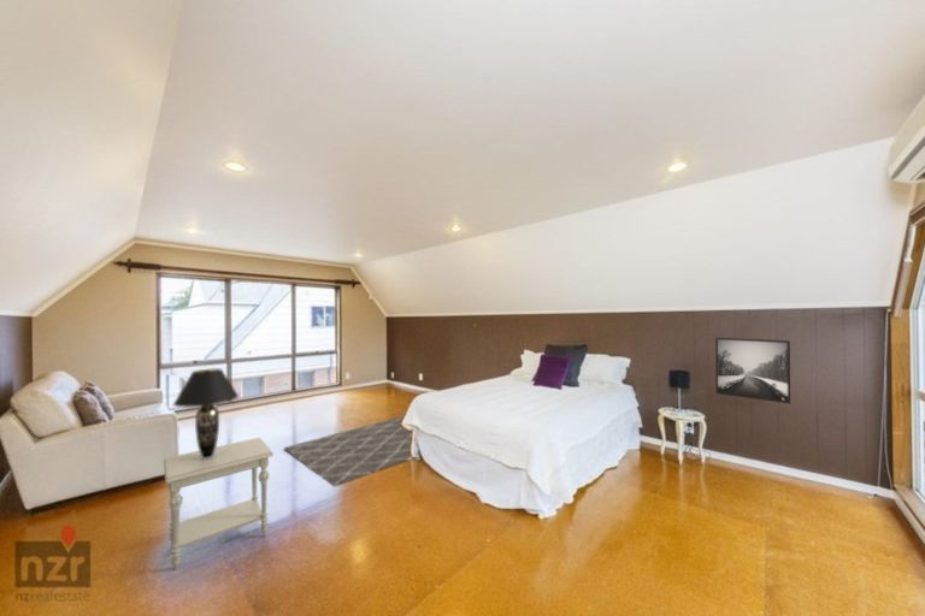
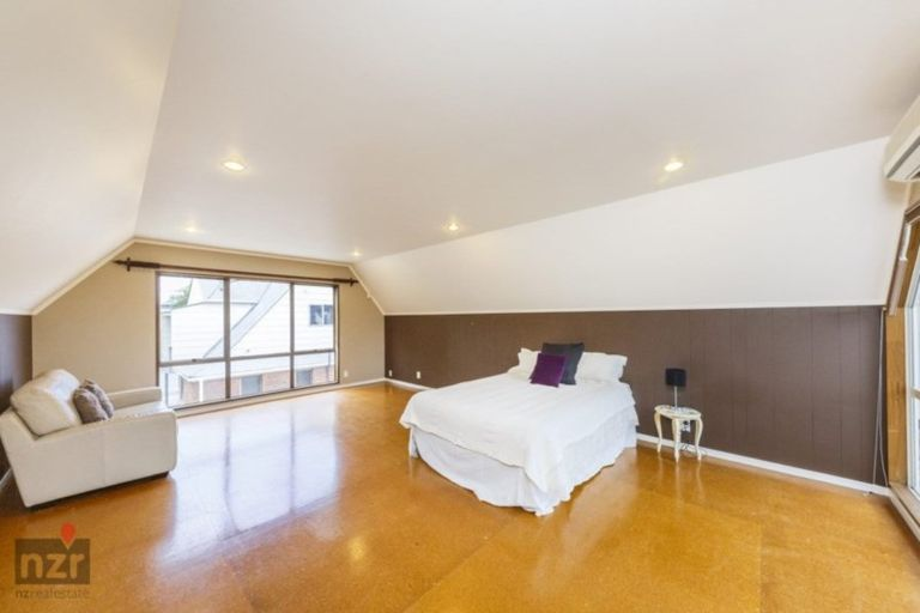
- side table (223, 508)
- table lamp (207, 413)
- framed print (750, 368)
- rug (384, 440)
